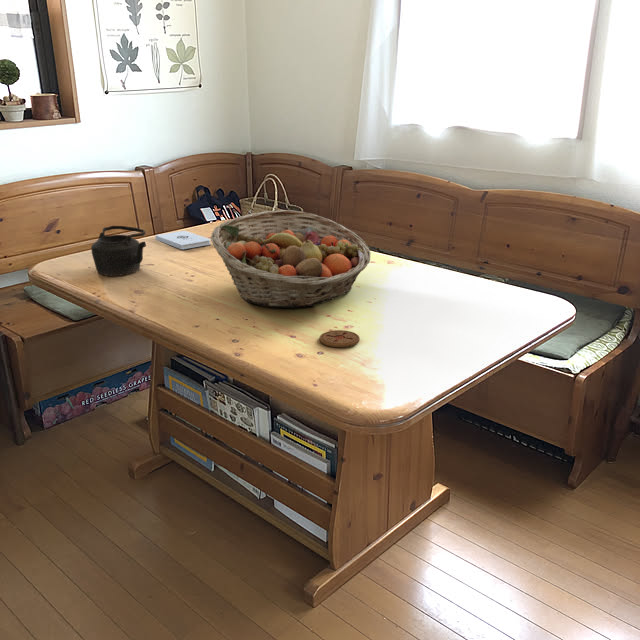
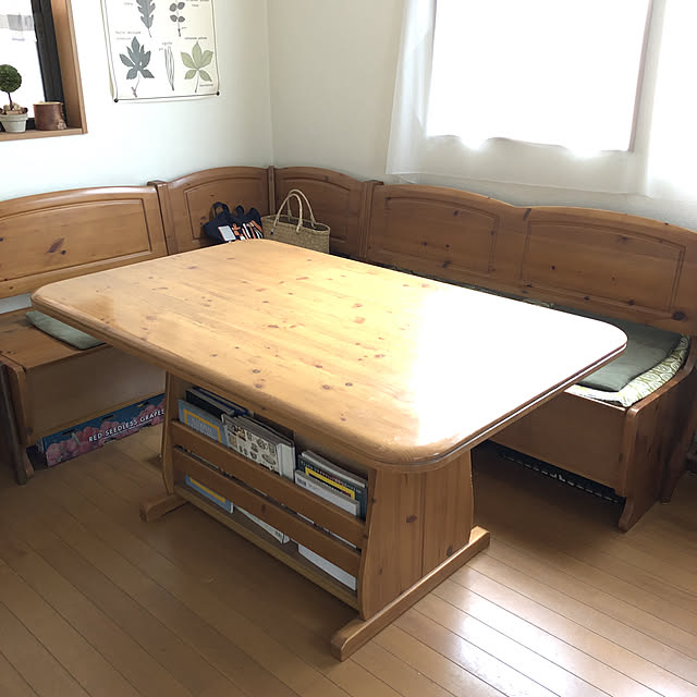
- teapot (121, 251)
- notepad (183, 239)
- coaster (339, 338)
- fruit basket (292, 256)
